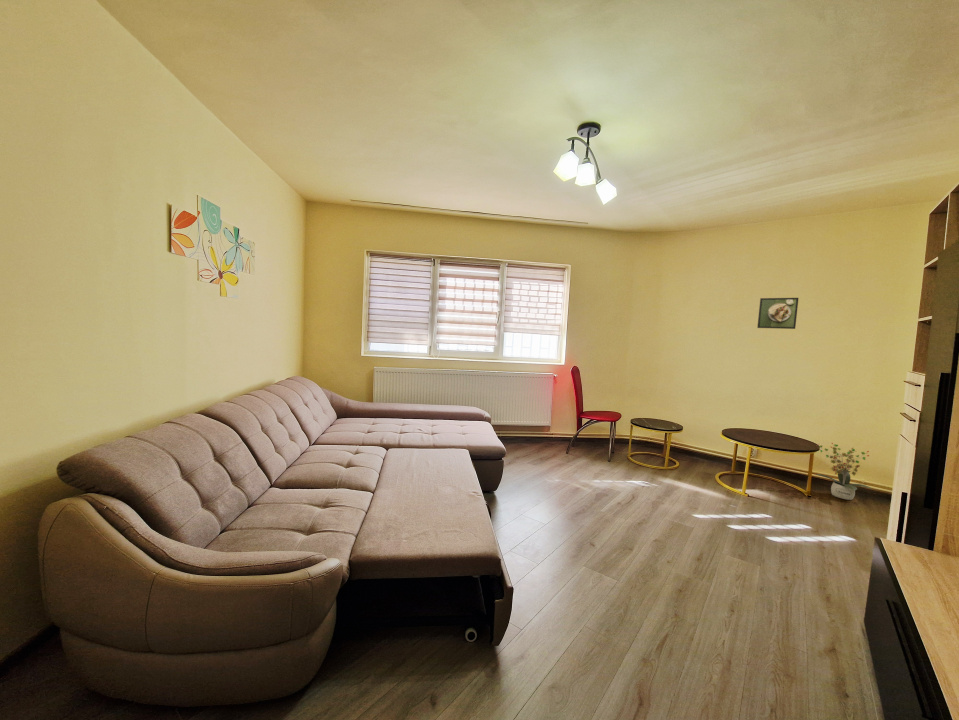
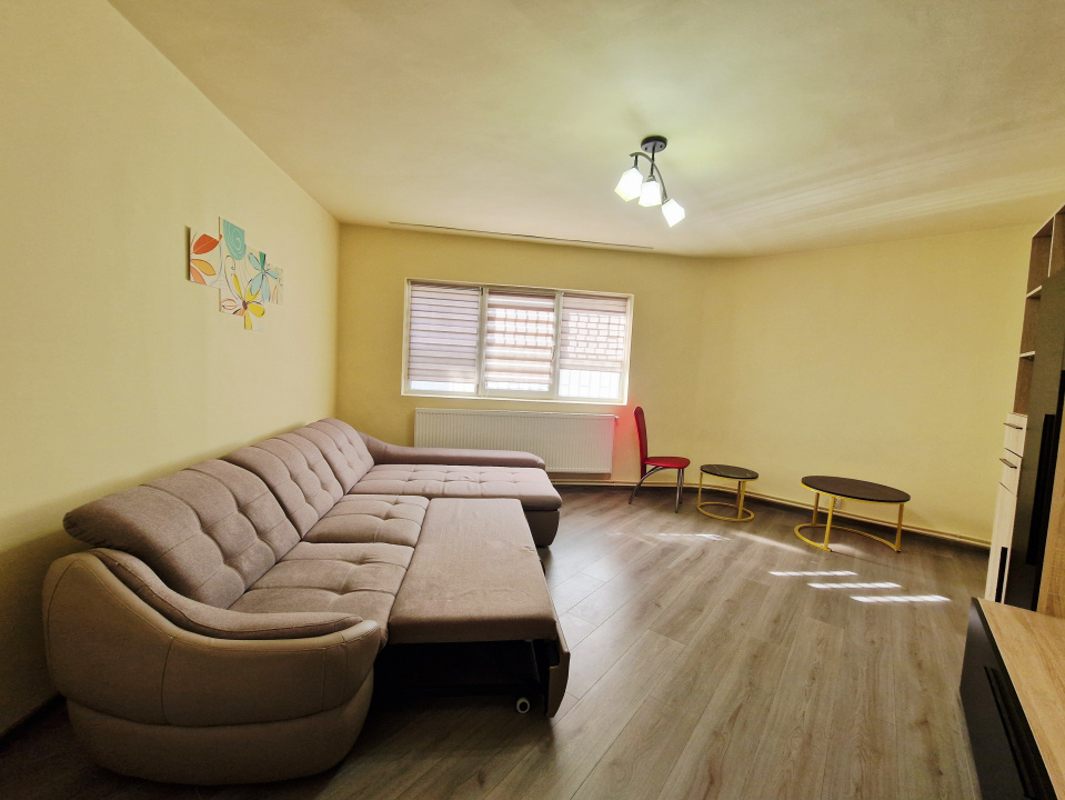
- potted plant (841, 471)
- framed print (777, 313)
